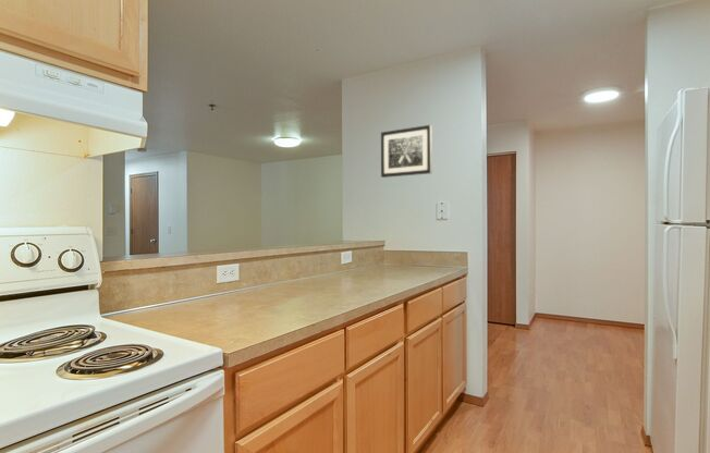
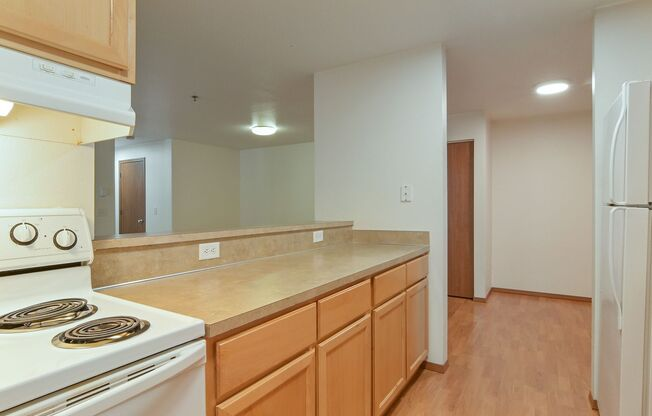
- wall art (405, 151)
